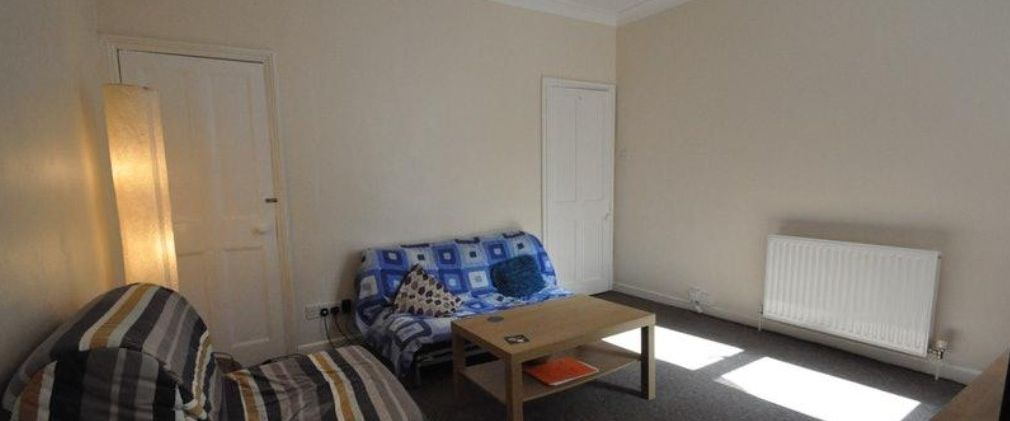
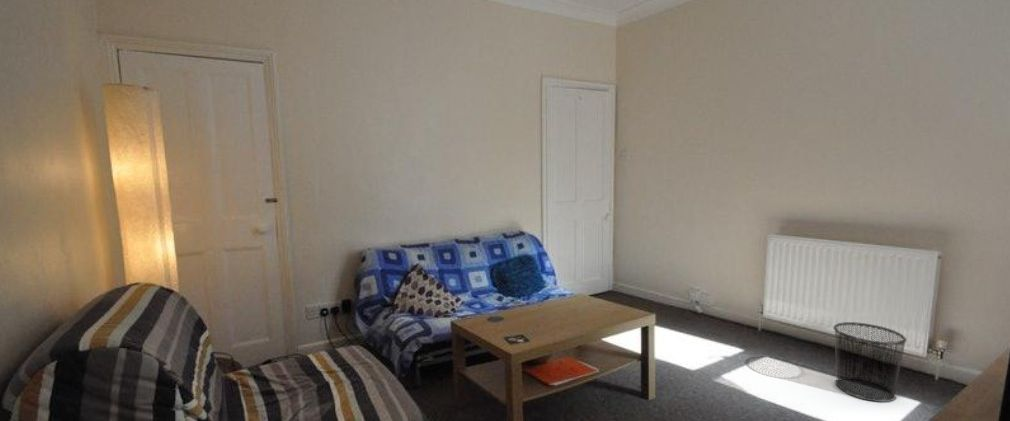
+ waste bin (866, 361)
